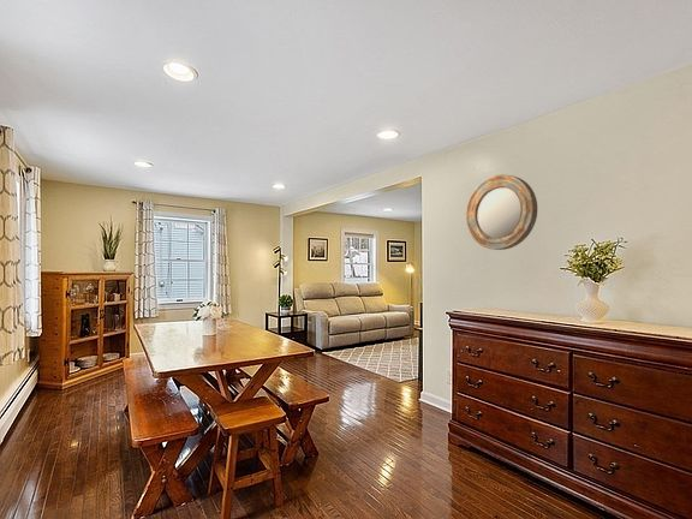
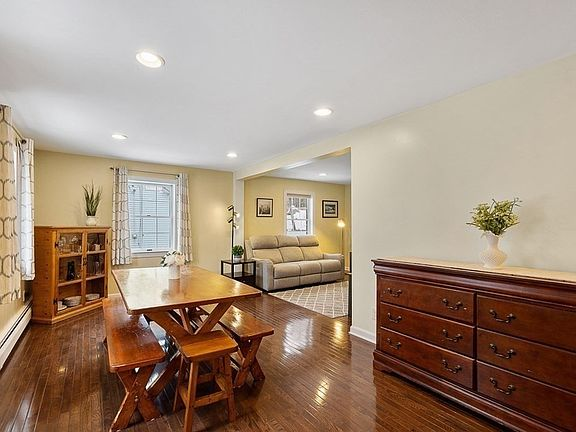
- home mirror (499, 211)
